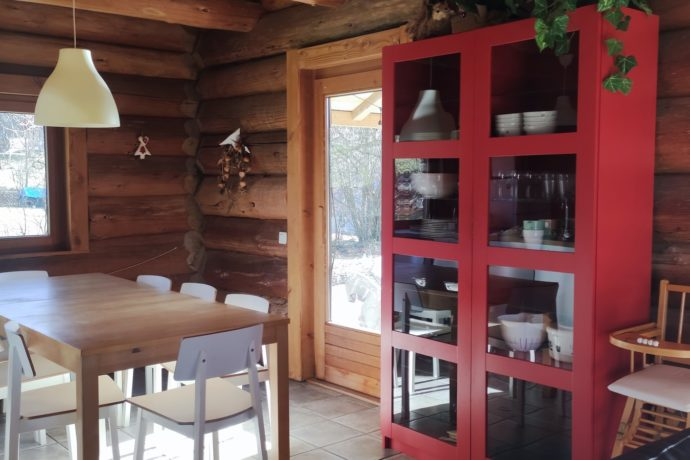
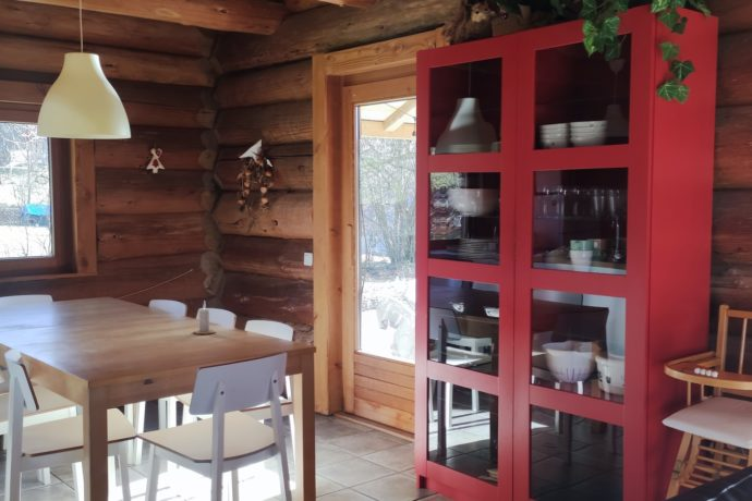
+ candle (204, 316)
